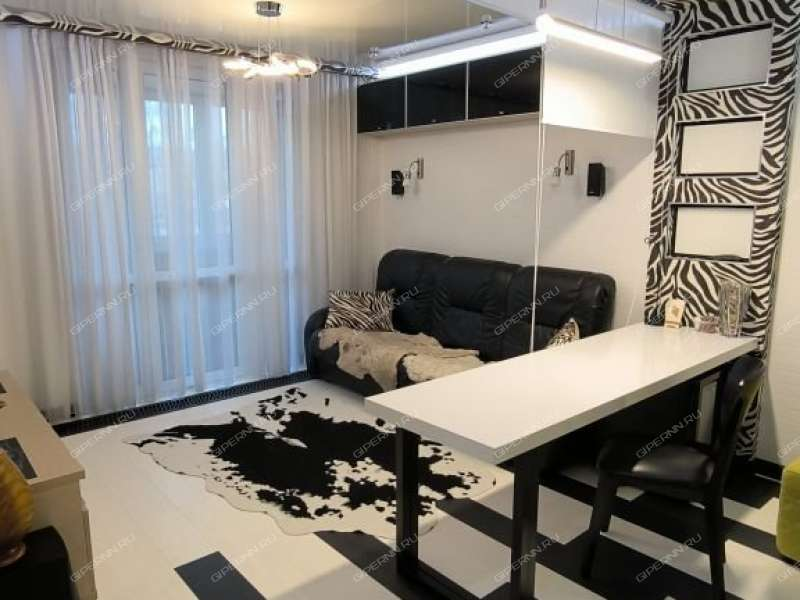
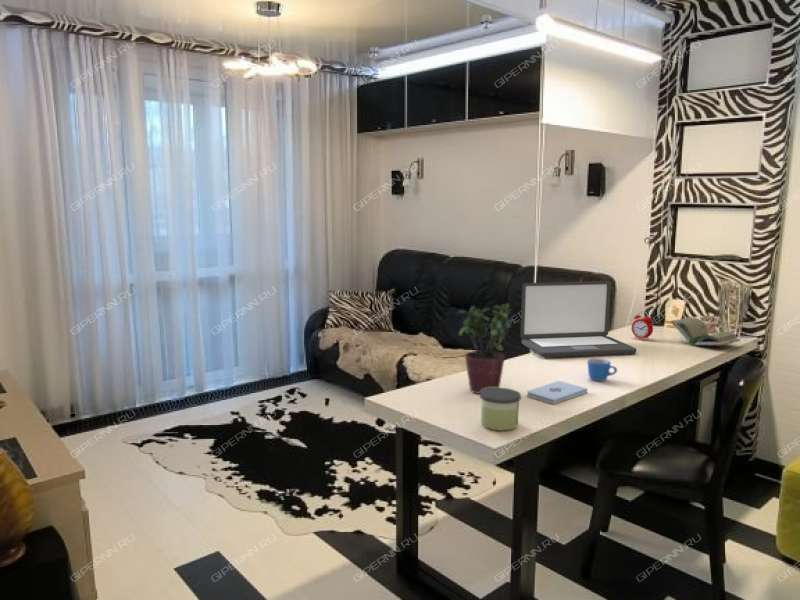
+ notepad (556, 391)
+ alarm clock (642, 325)
+ book (705, 332)
+ potted plant (483, 347)
+ laptop (578, 317)
+ mug (602, 370)
+ candle (499, 409)
